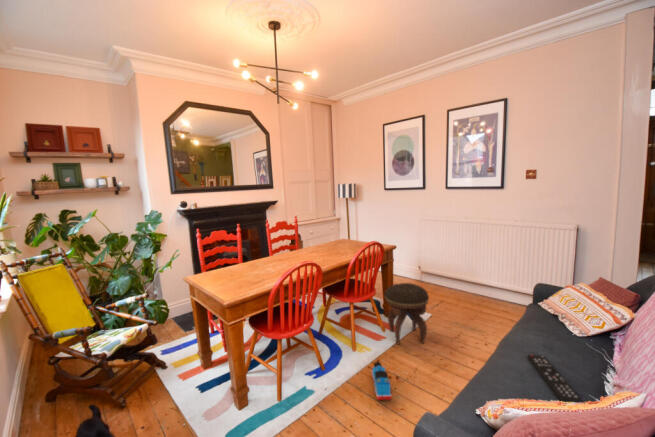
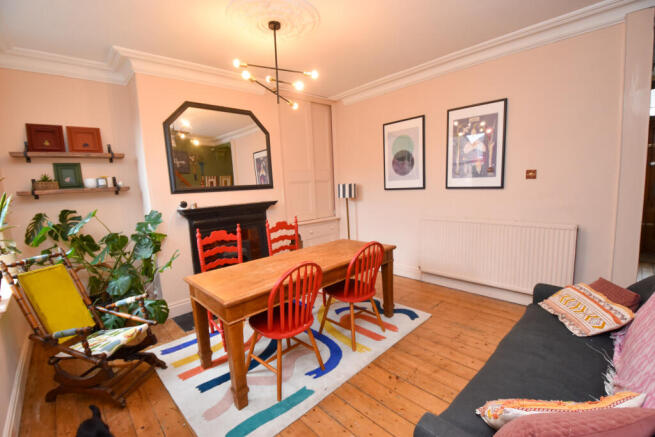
- remote control (552, 376)
- toy train (380, 378)
- footstool (406, 312)
